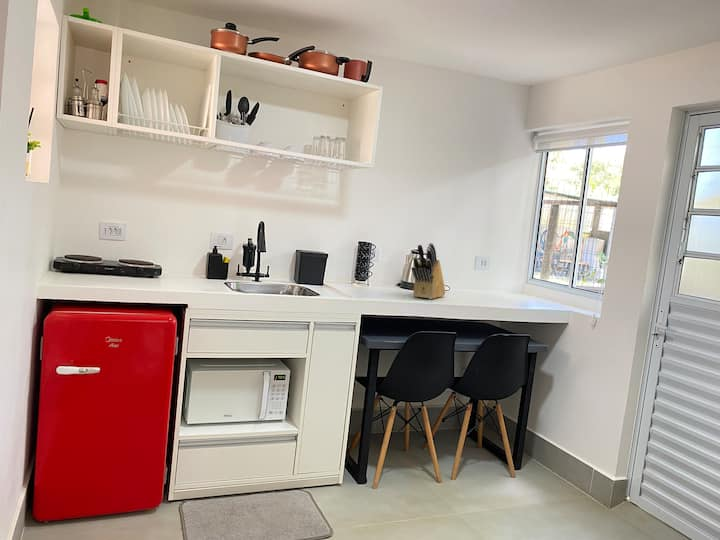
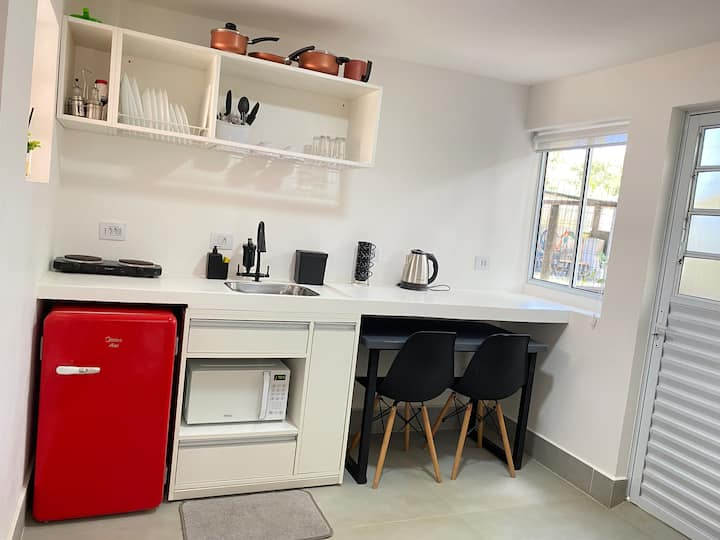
- knife block (429, 270)
